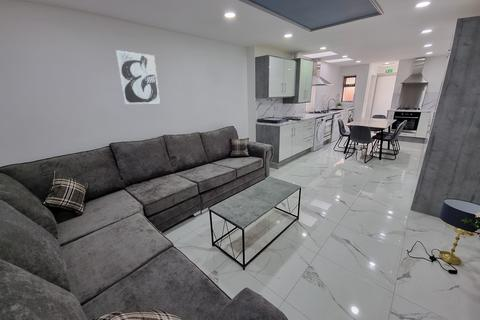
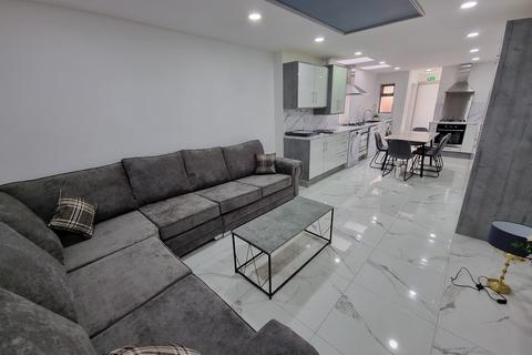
- wall art (139, 79)
